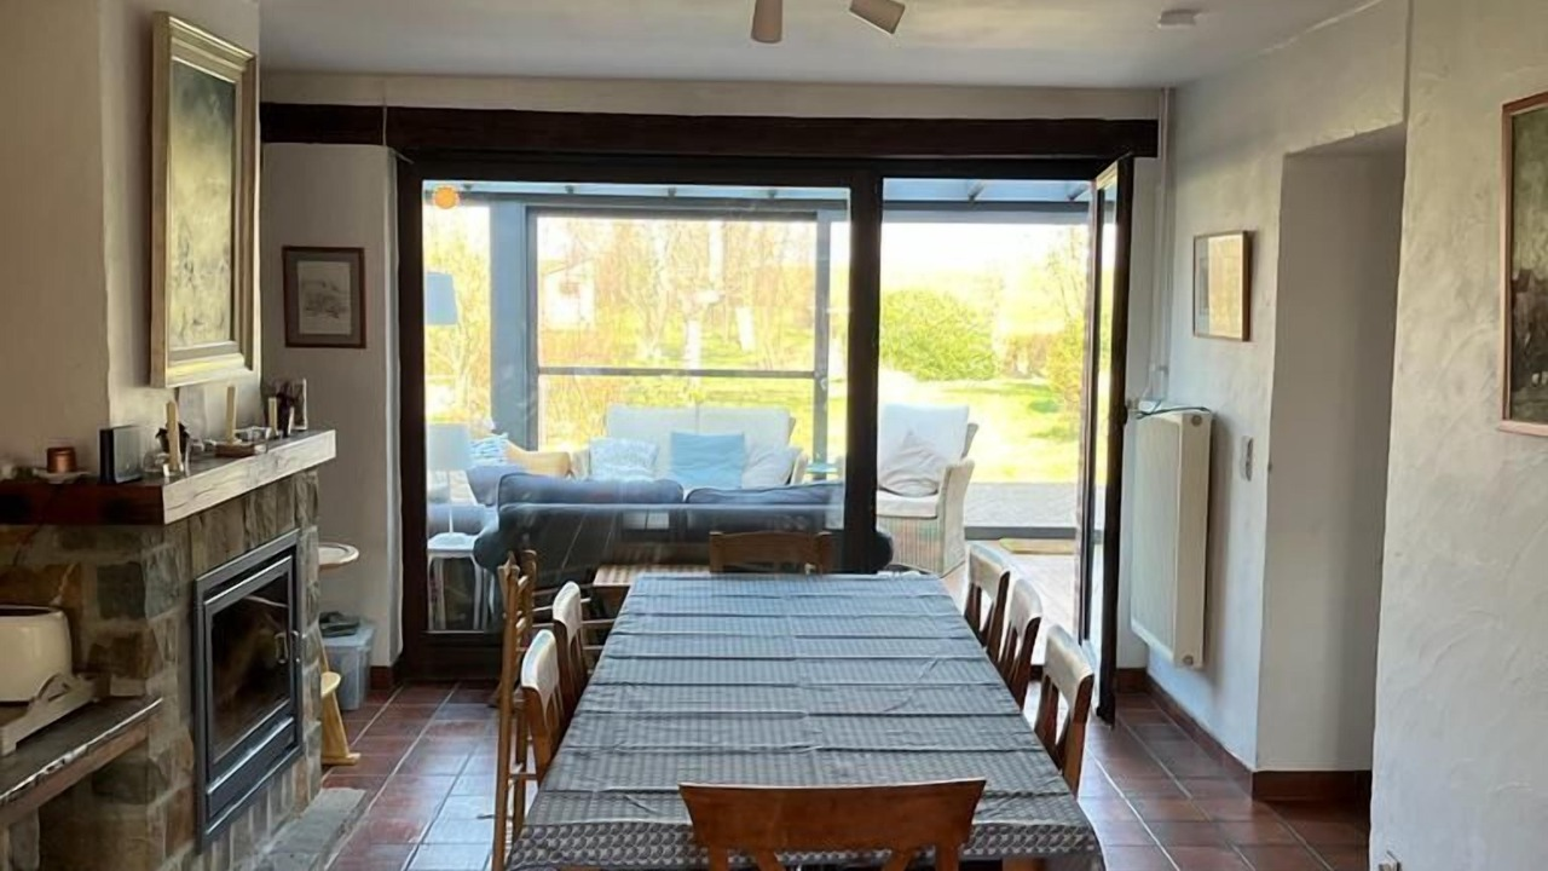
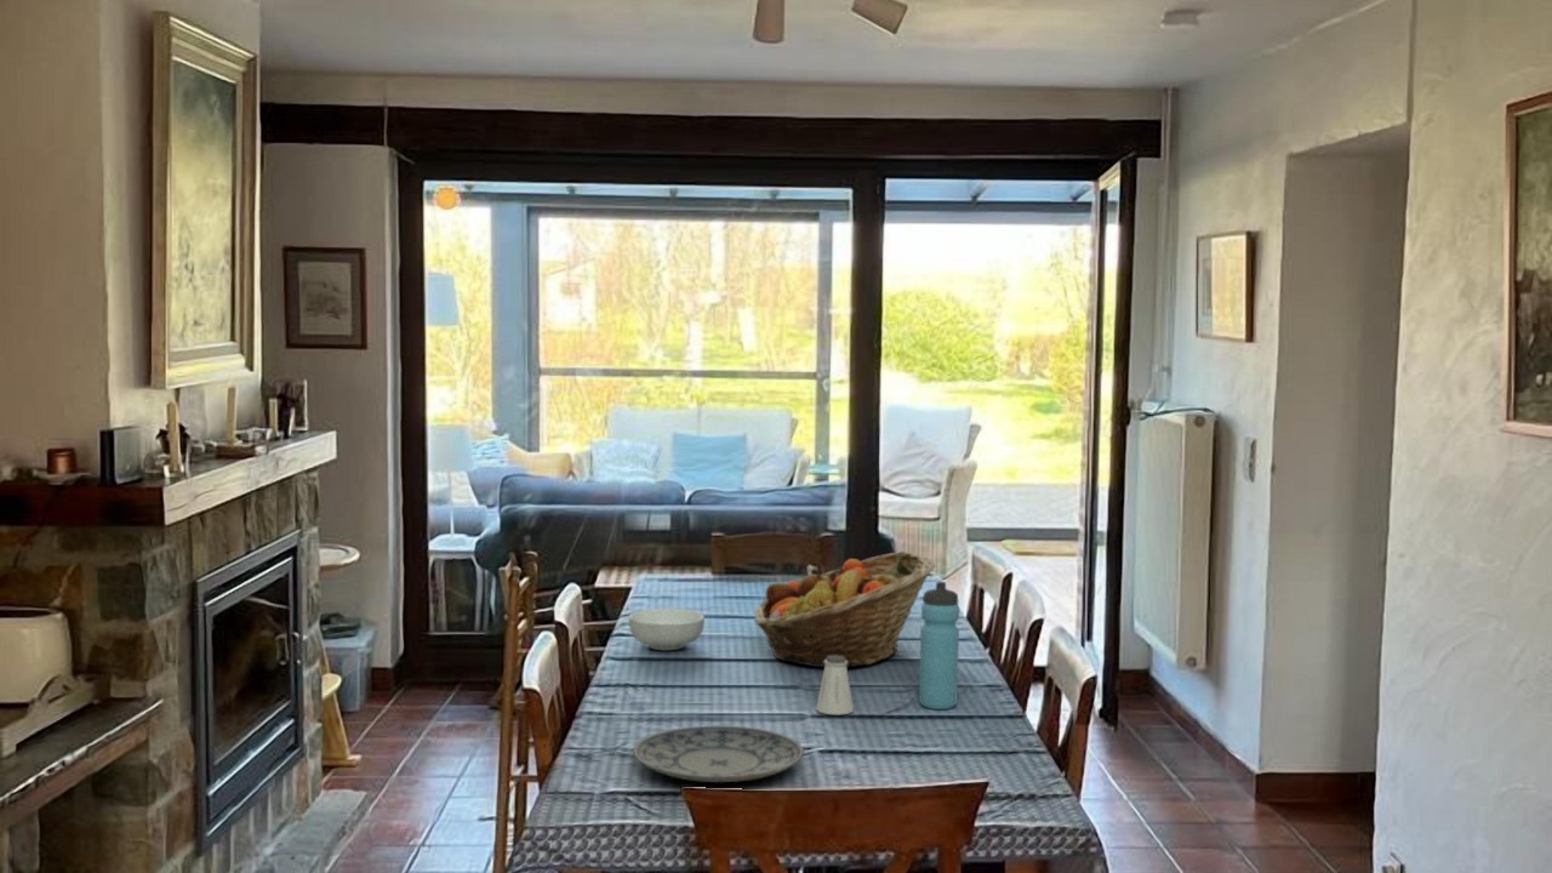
+ saltshaker (834, 683)
+ cereal bowl (666, 630)
+ fruit basket (843, 604)
+ water bottle (938, 643)
+ plate (718, 758)
